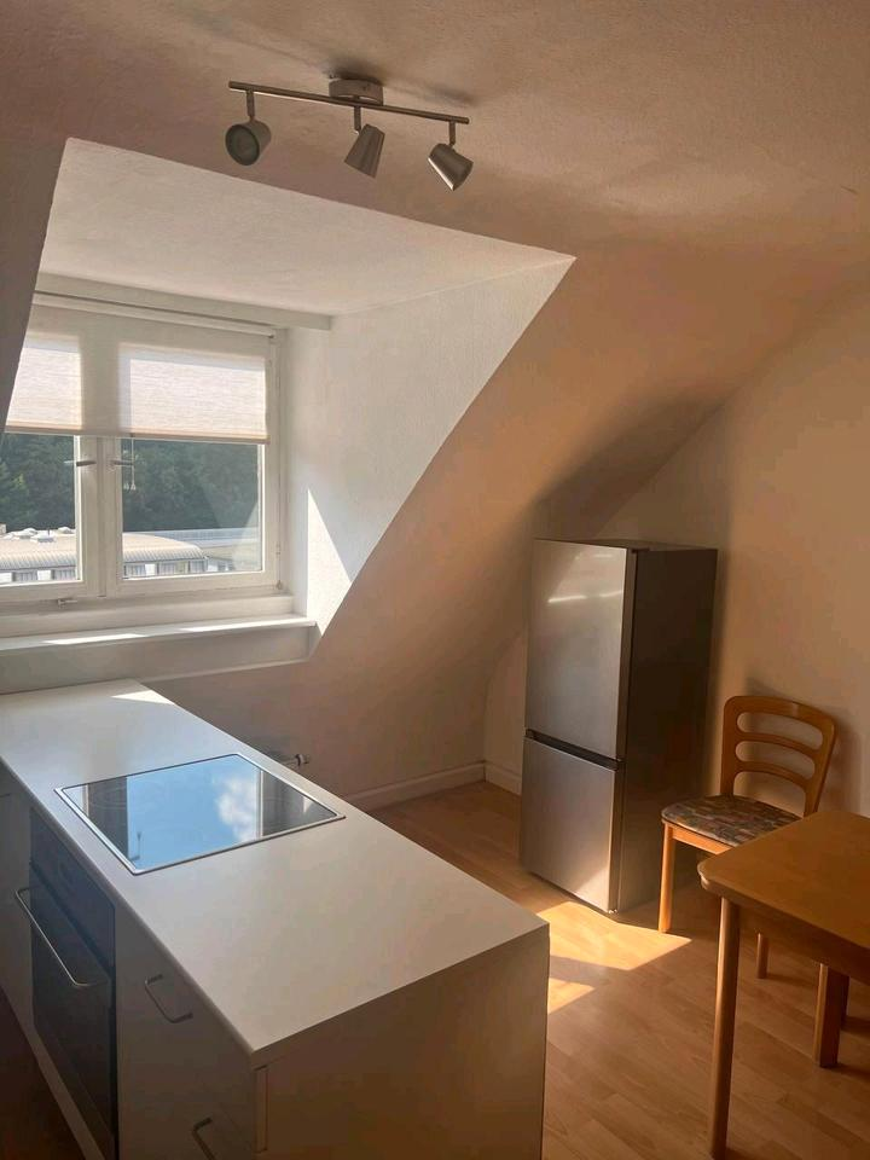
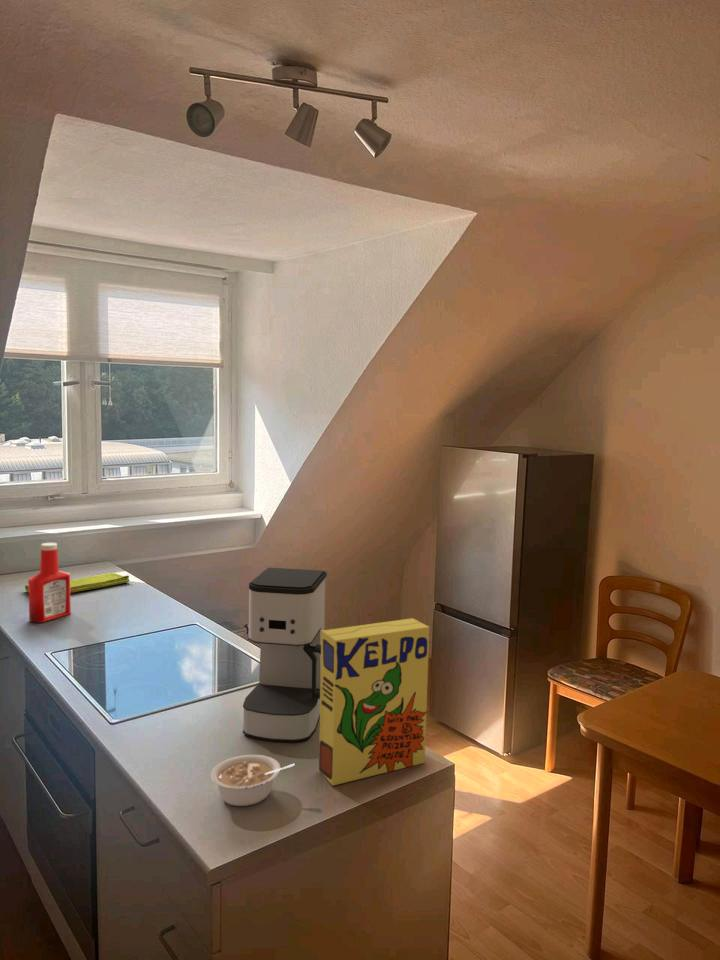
+ cereal box (374, 698)
+ legume (248, 779)
+ soap bottle (49, 580)
+ coffee maker (291, 651)
+ dish towel (78, 582)
